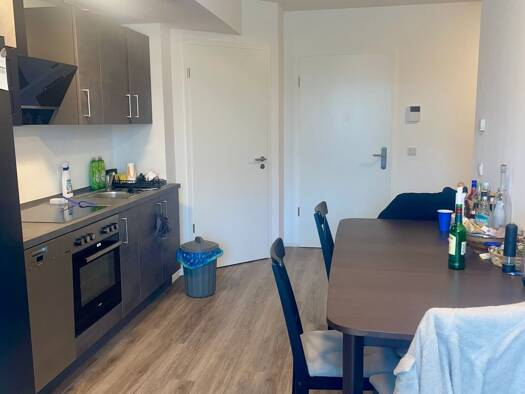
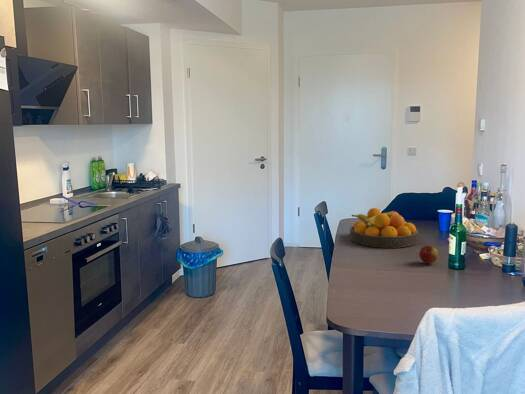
+ fruit bowl (383, 225)
+ apple (428, 254)
